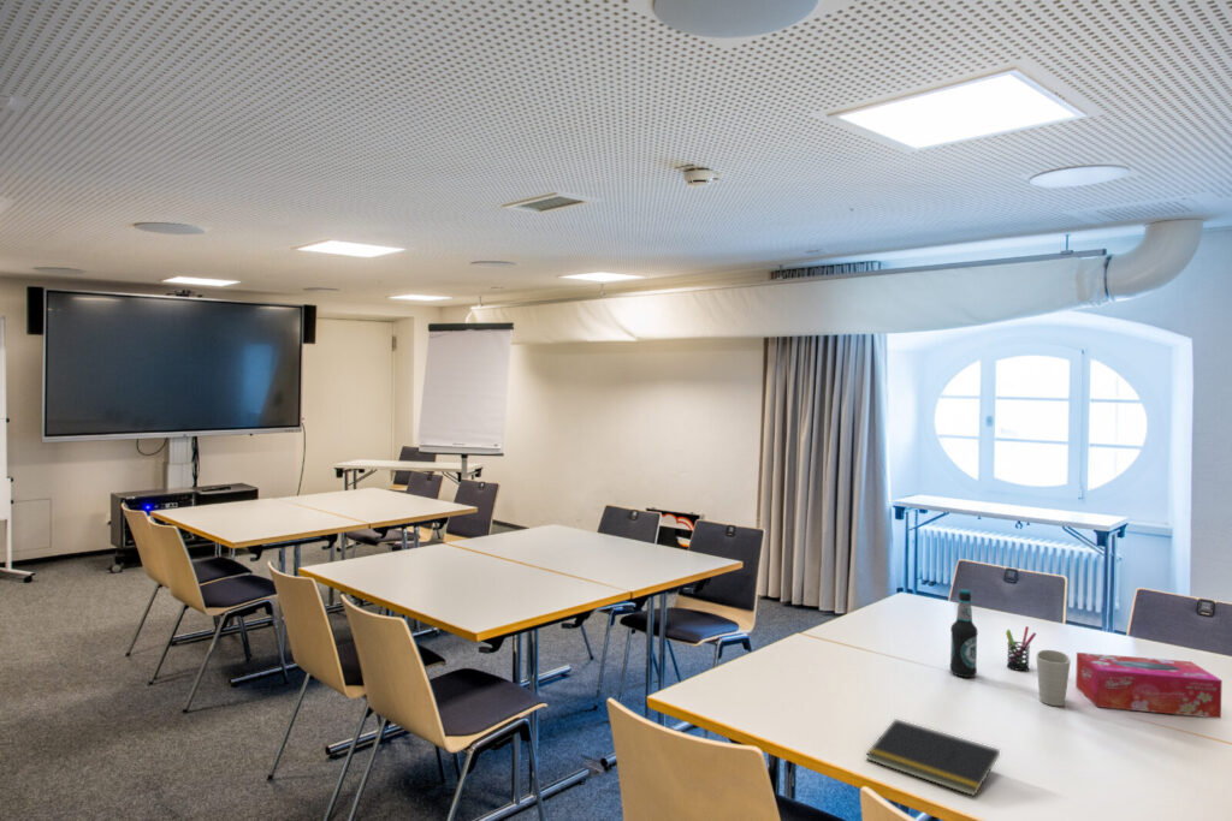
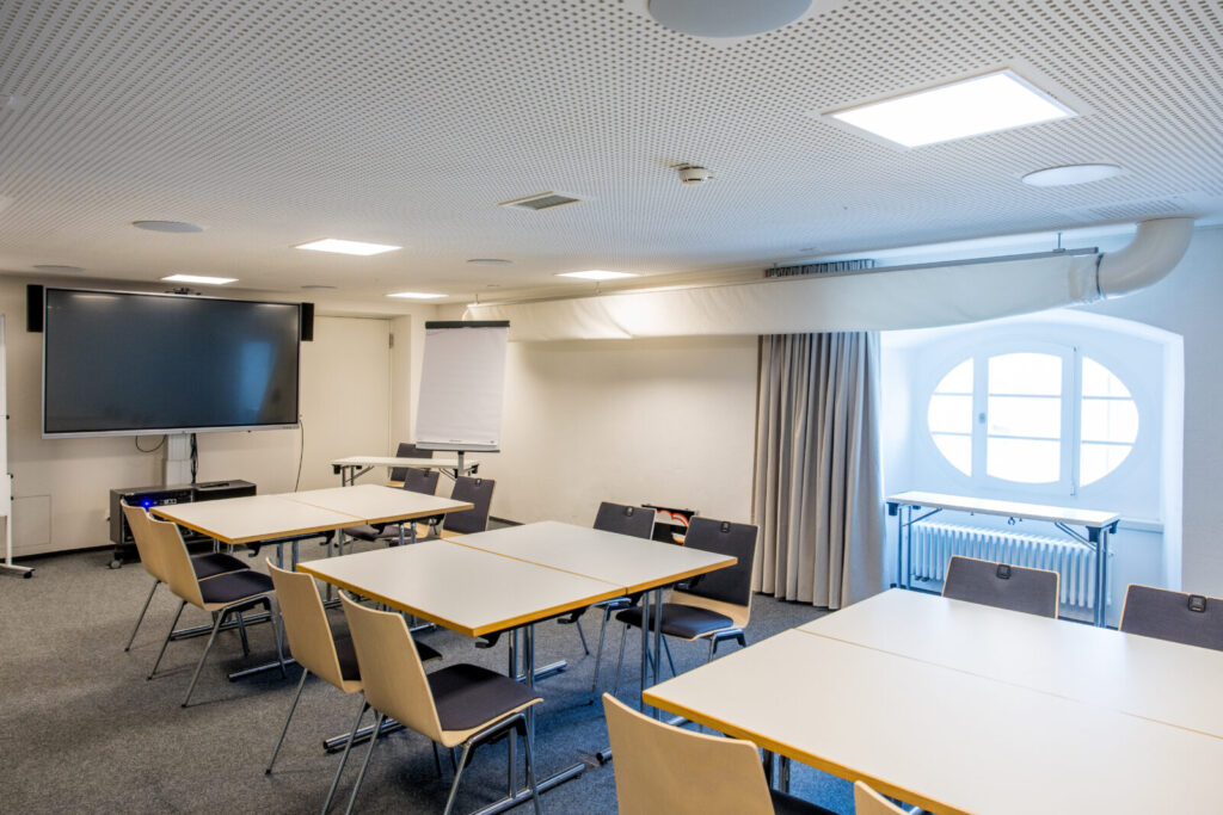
- bottle (964, 632)
- notepad (931, 754)
- cup (1052, 678)
- pen holder (1017, 647)
- tissue box (1144, 683)
